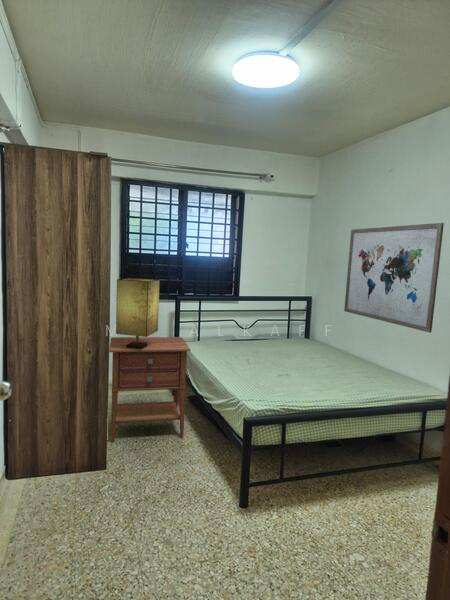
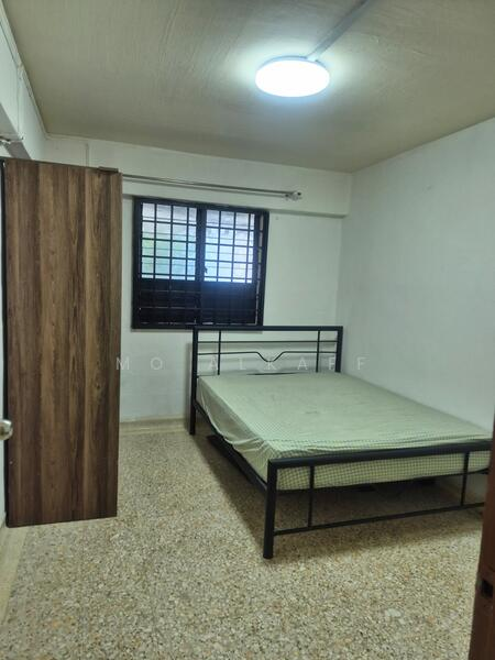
- wall art (385, 274)
- nightstand (147, 386)
- table lamp (138, 313)
